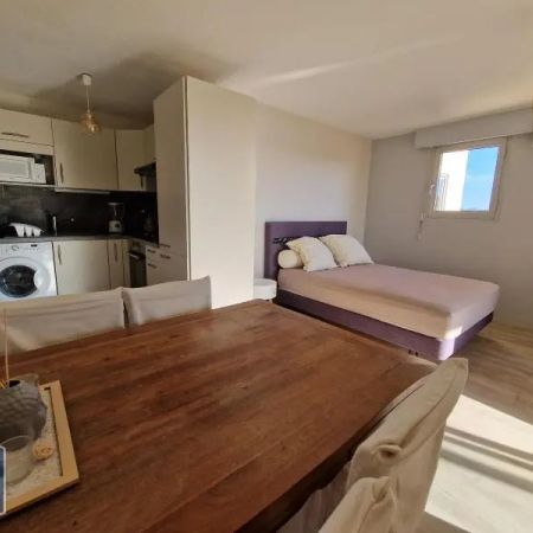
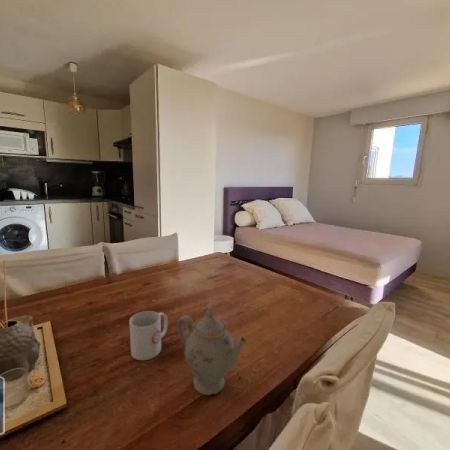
+ chinaware (210, 346)
+ mug (151, 331)
